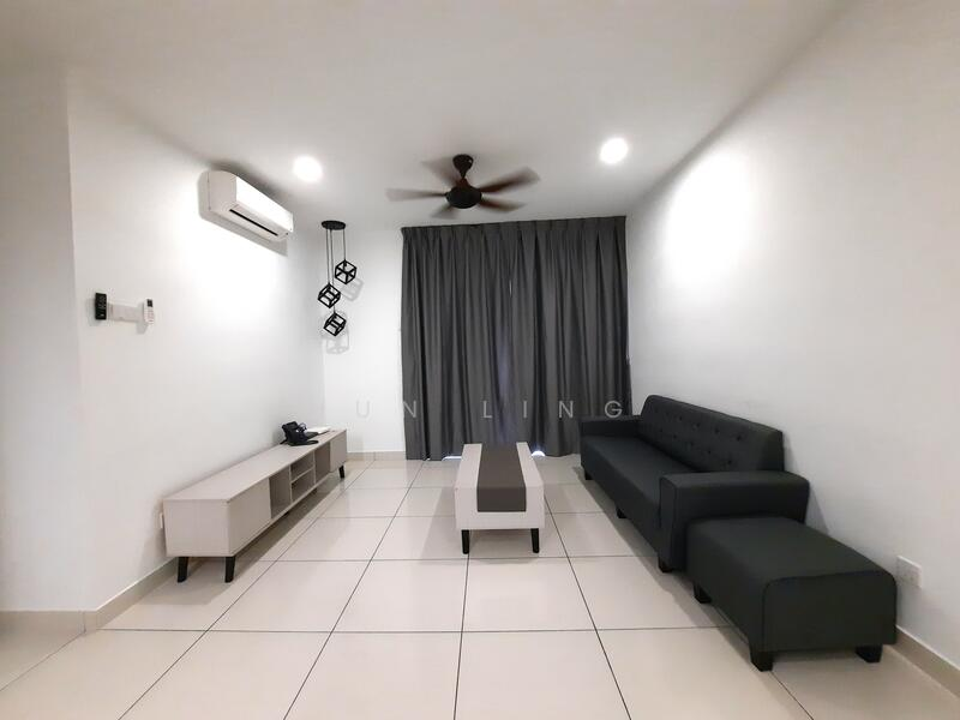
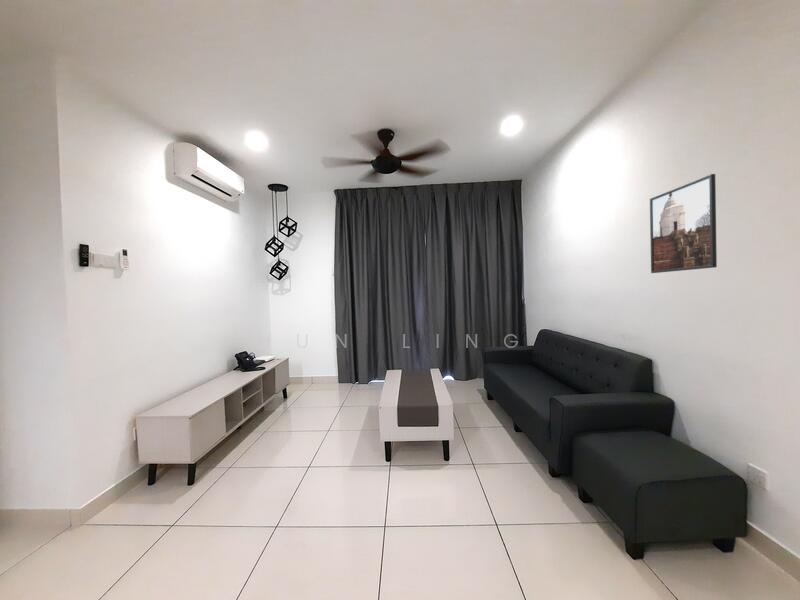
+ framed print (679, 229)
